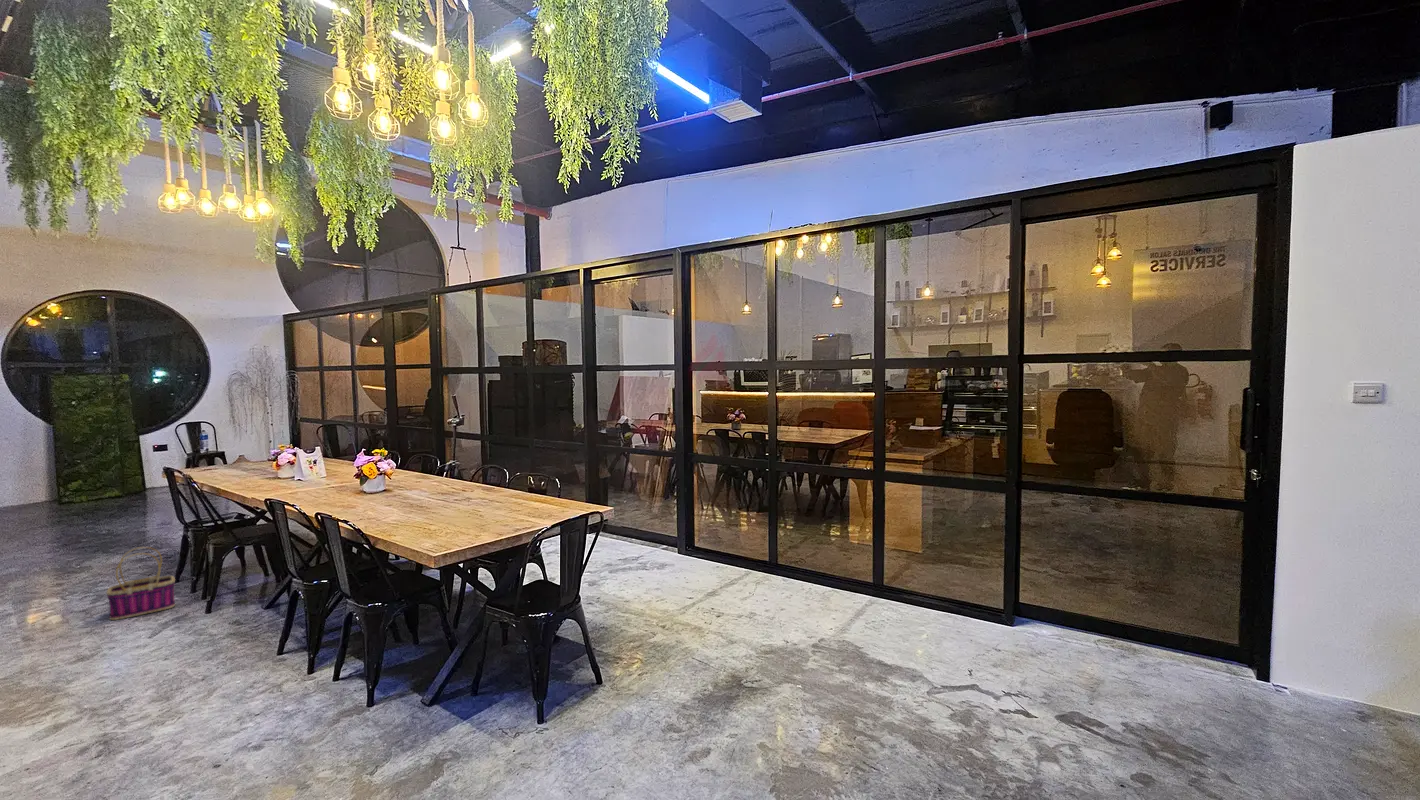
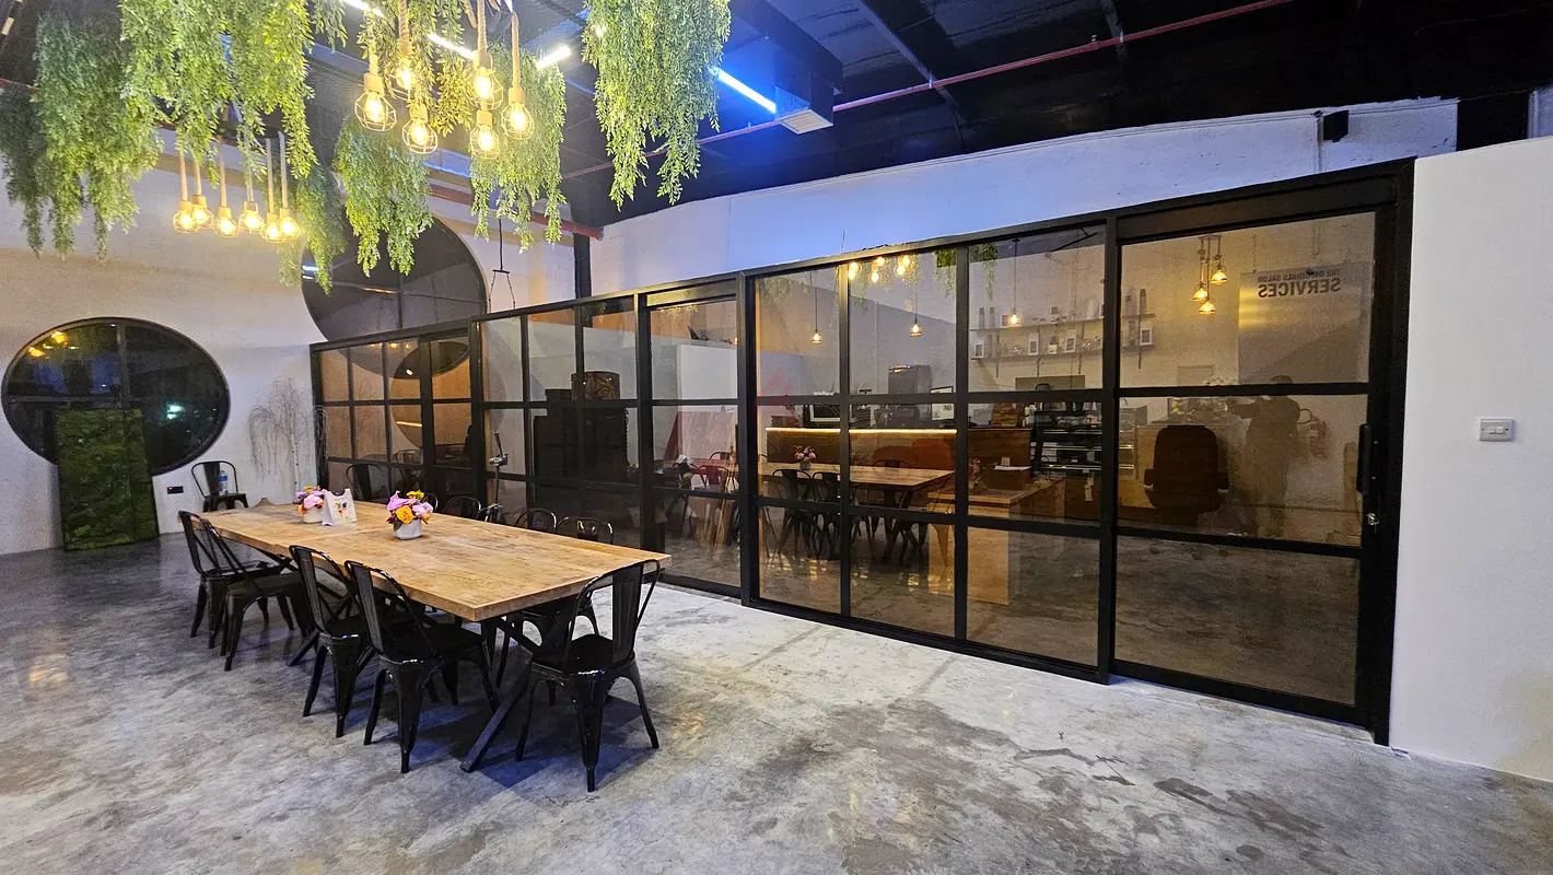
- basket (141, 580)
